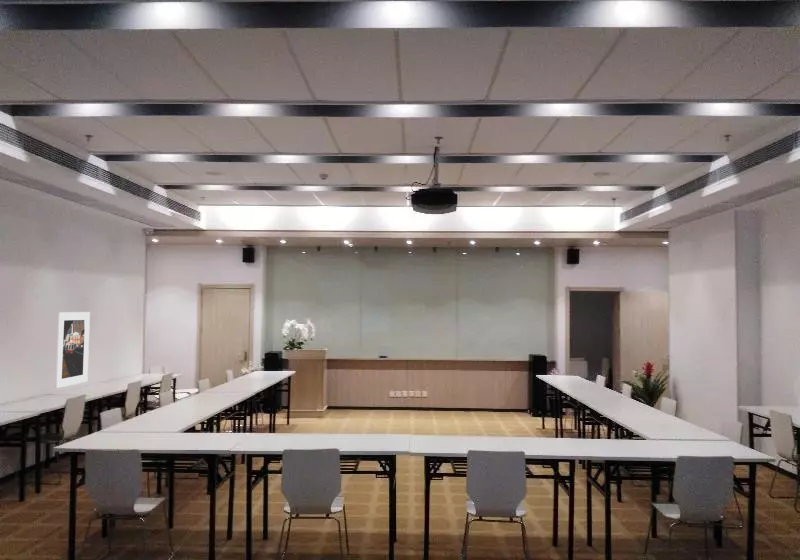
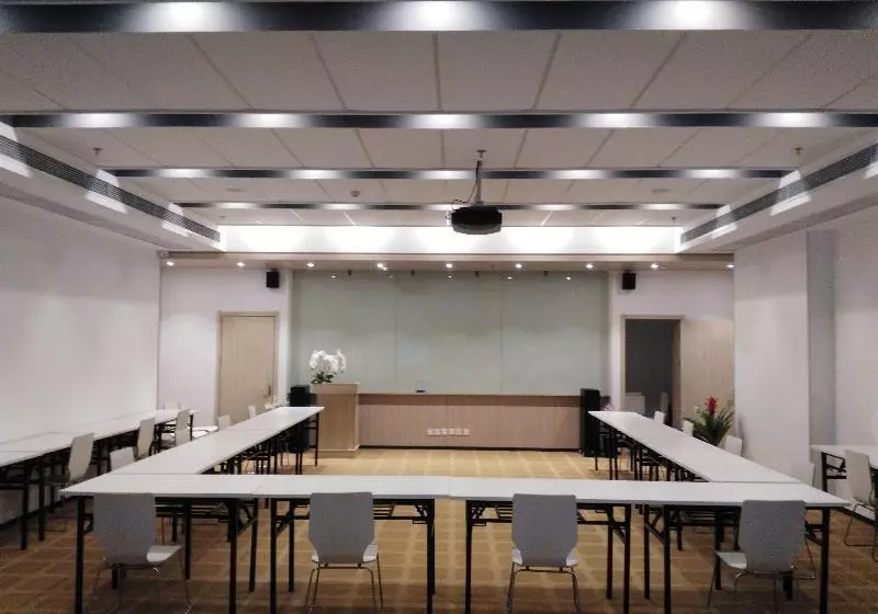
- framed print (73, 348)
